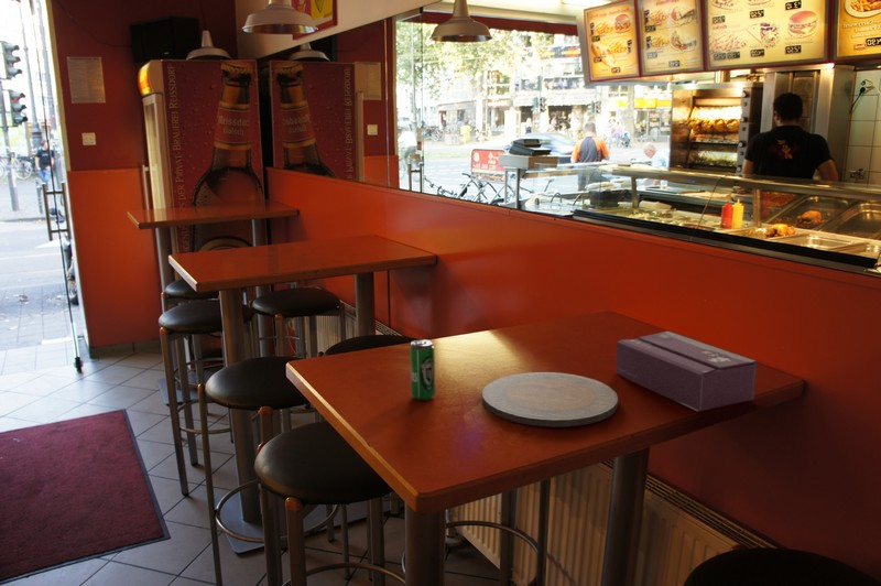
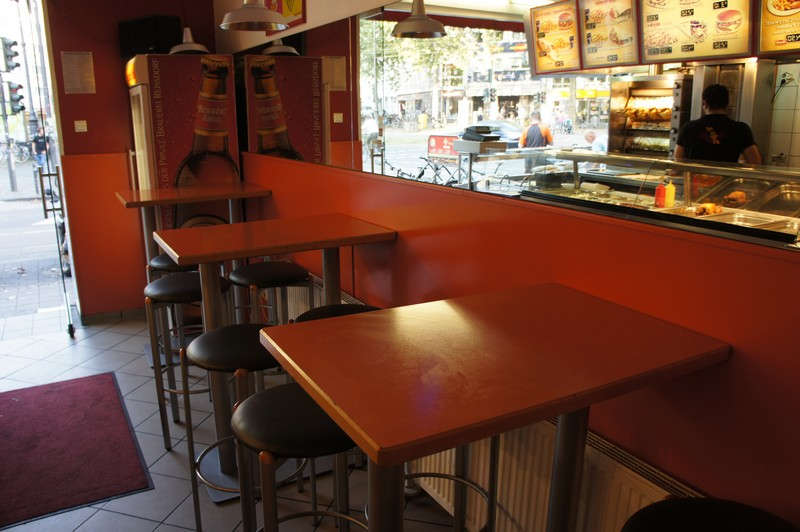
- beverage can (422, 369)
- plate (548, 397)
- tissue box (682, 367)
